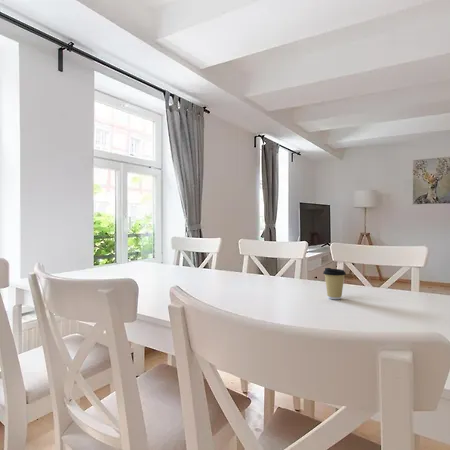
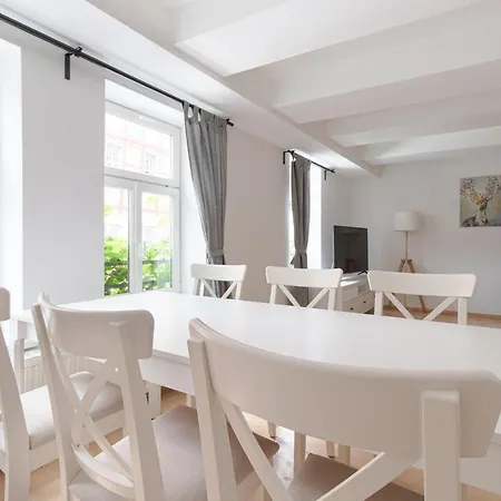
- coffee cup (334, 283)
